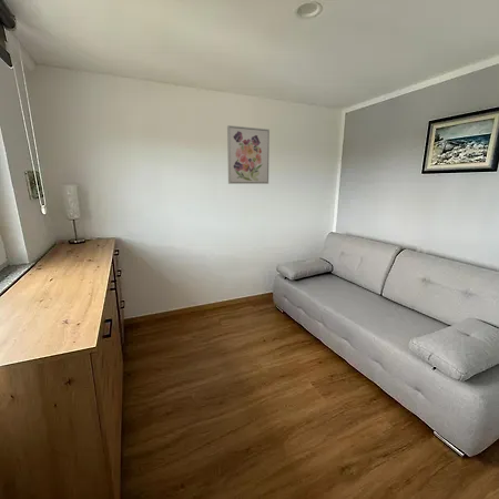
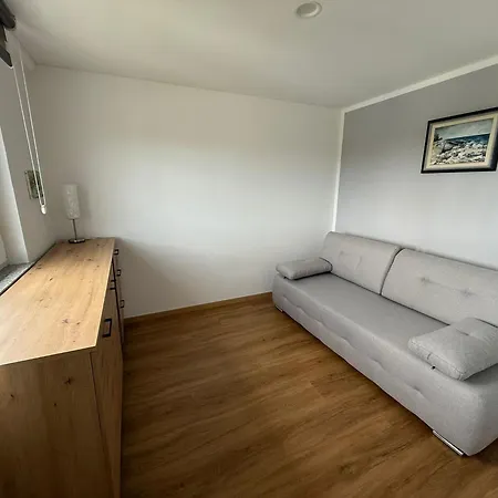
- wall art (248, 156)
